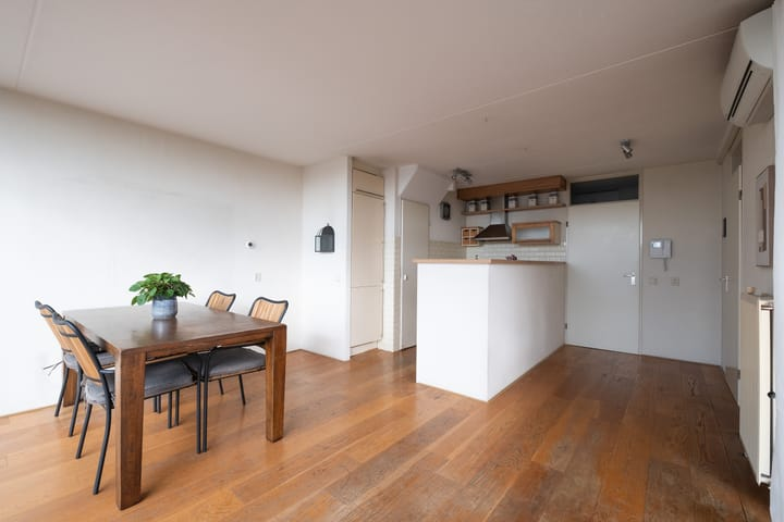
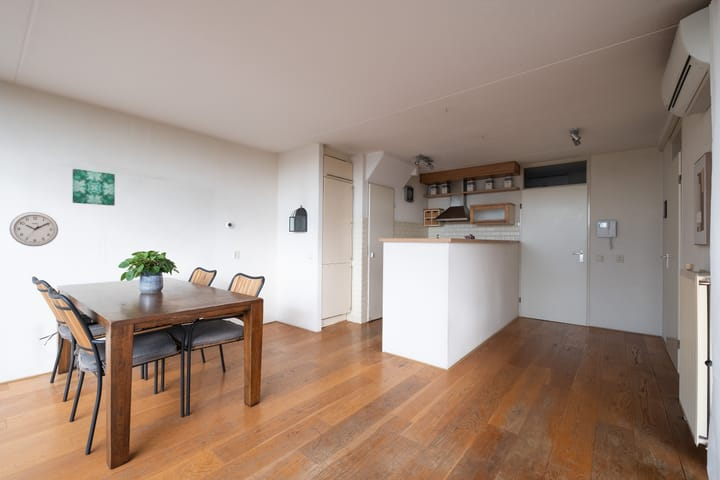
+ wall art (94, 187)
+ wall clock (34, 229)
